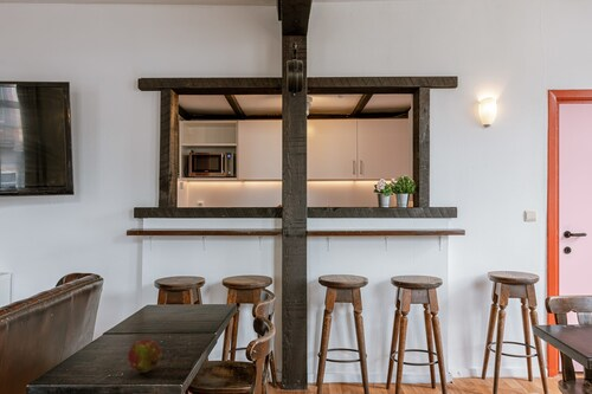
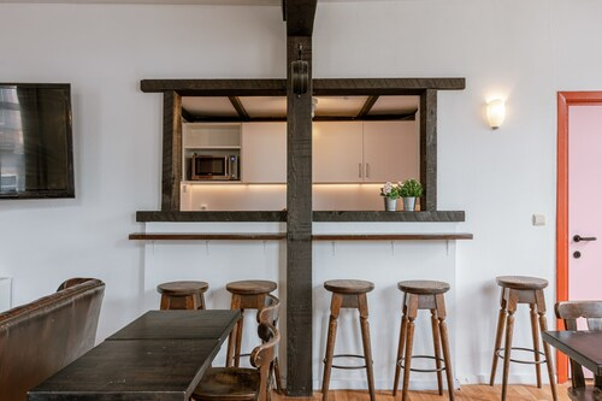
- fruit (146, 356)
